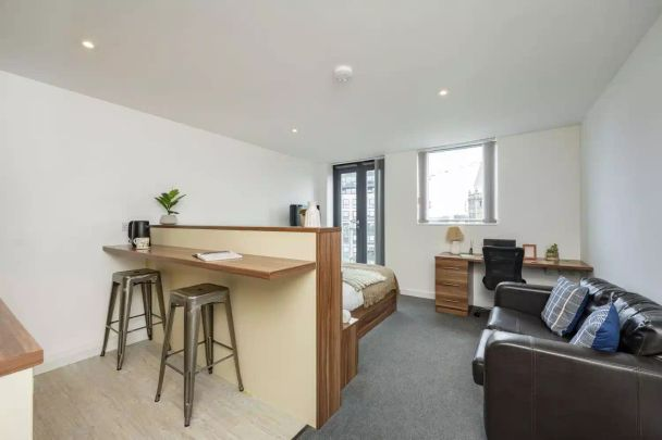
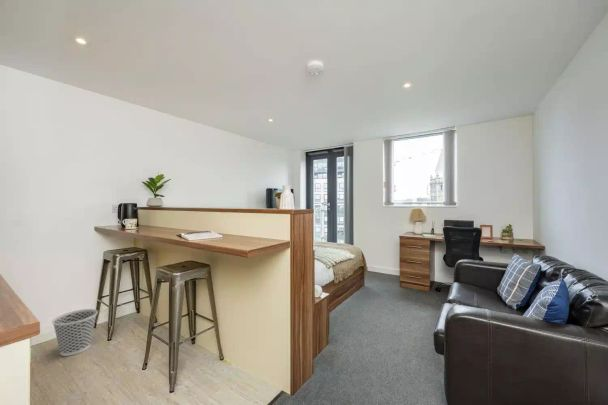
+ wastebasket (75, 332)
